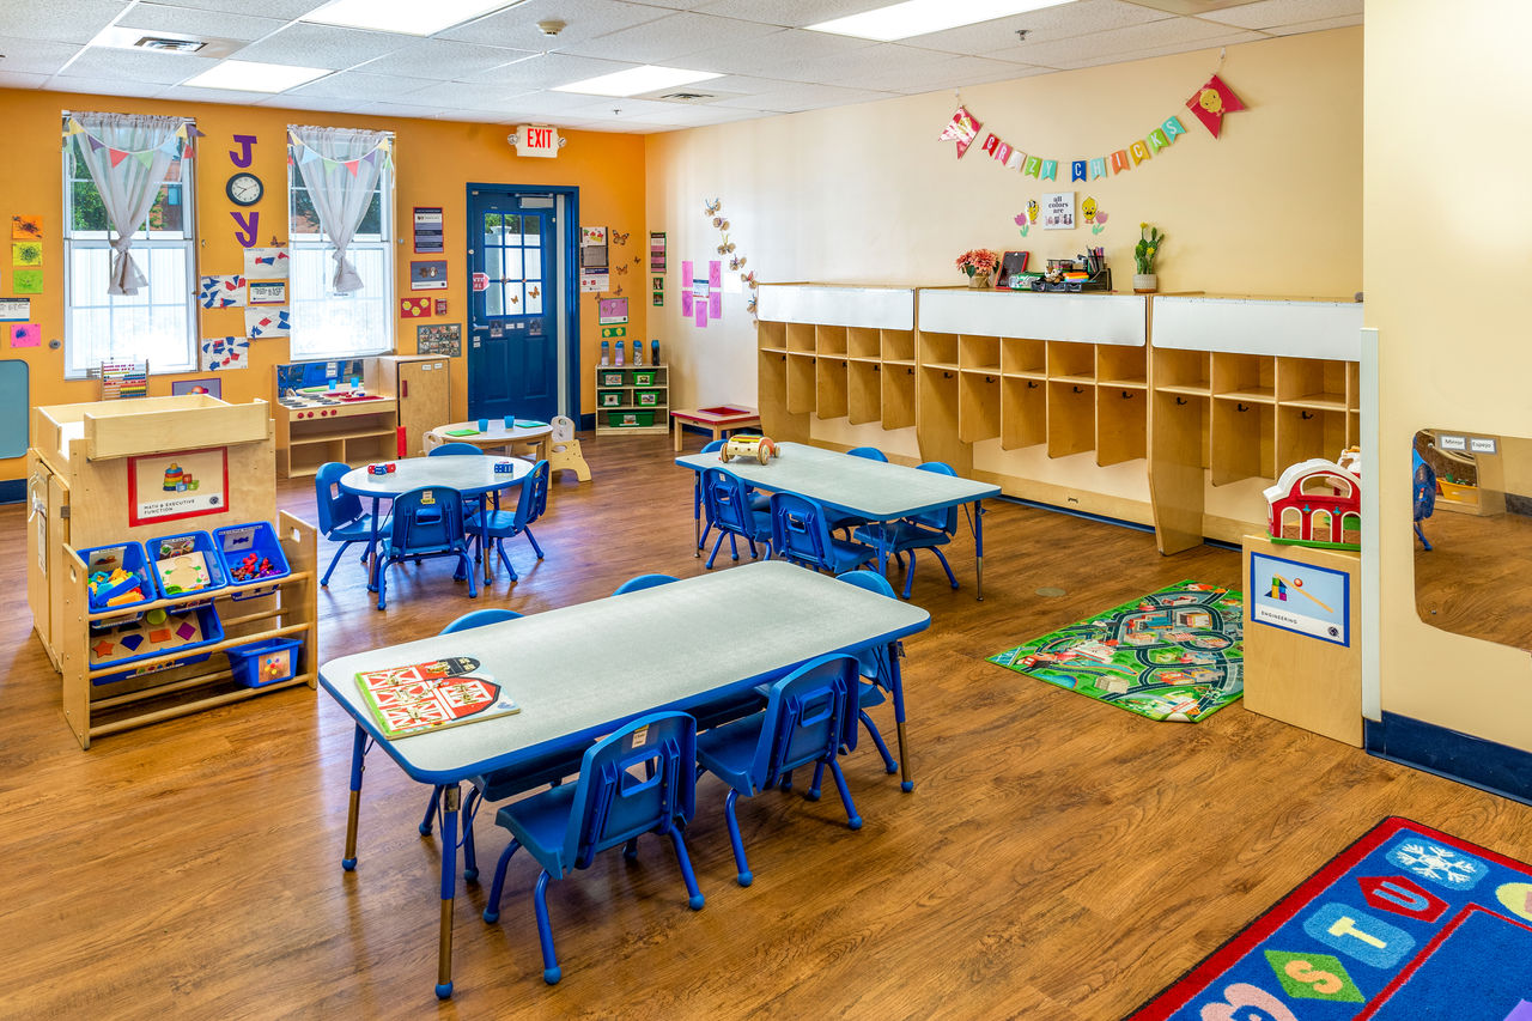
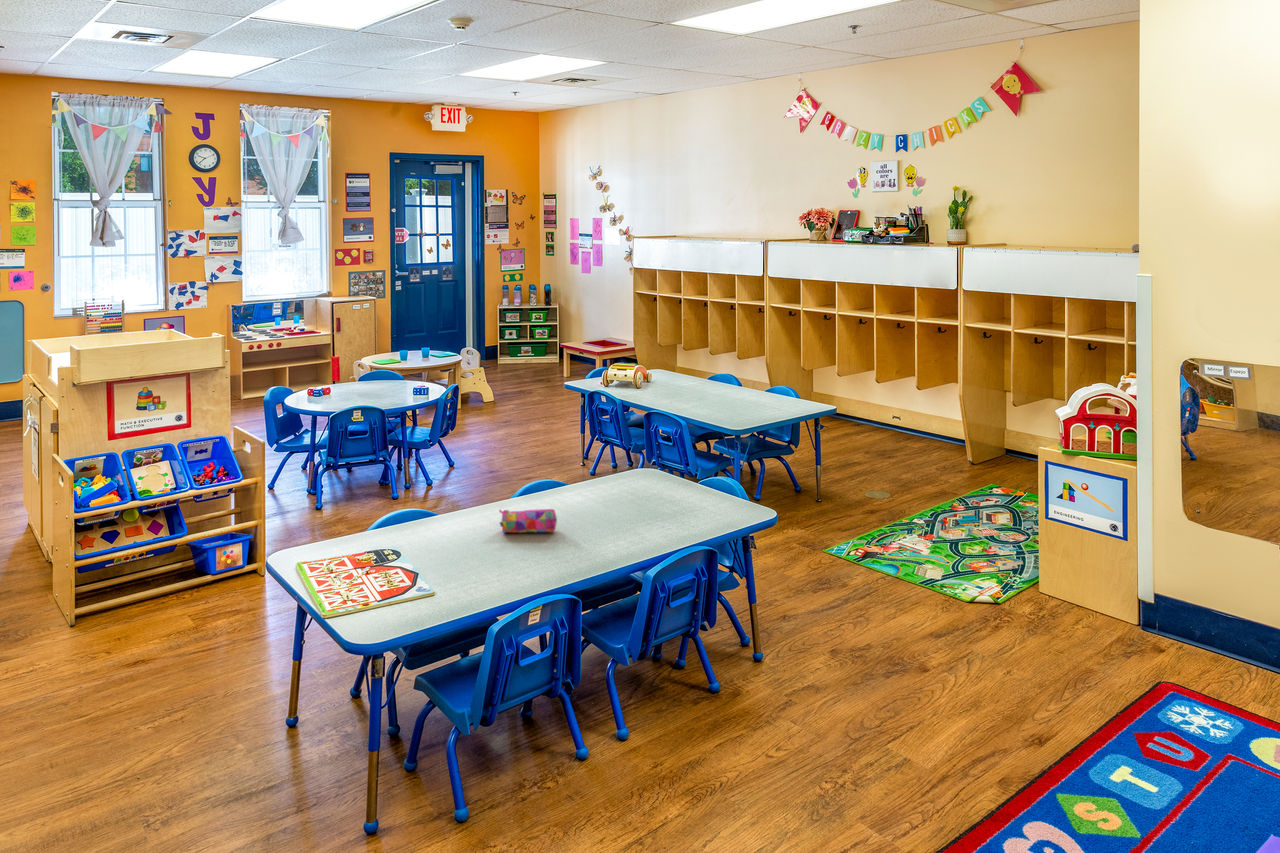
+ pencil case (528, 520)
